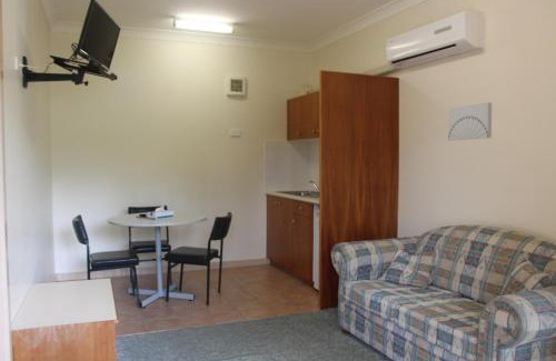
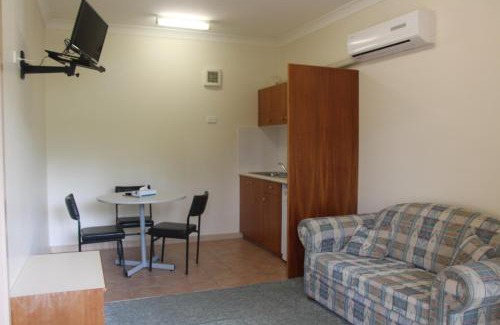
- wall art (468, 122)
